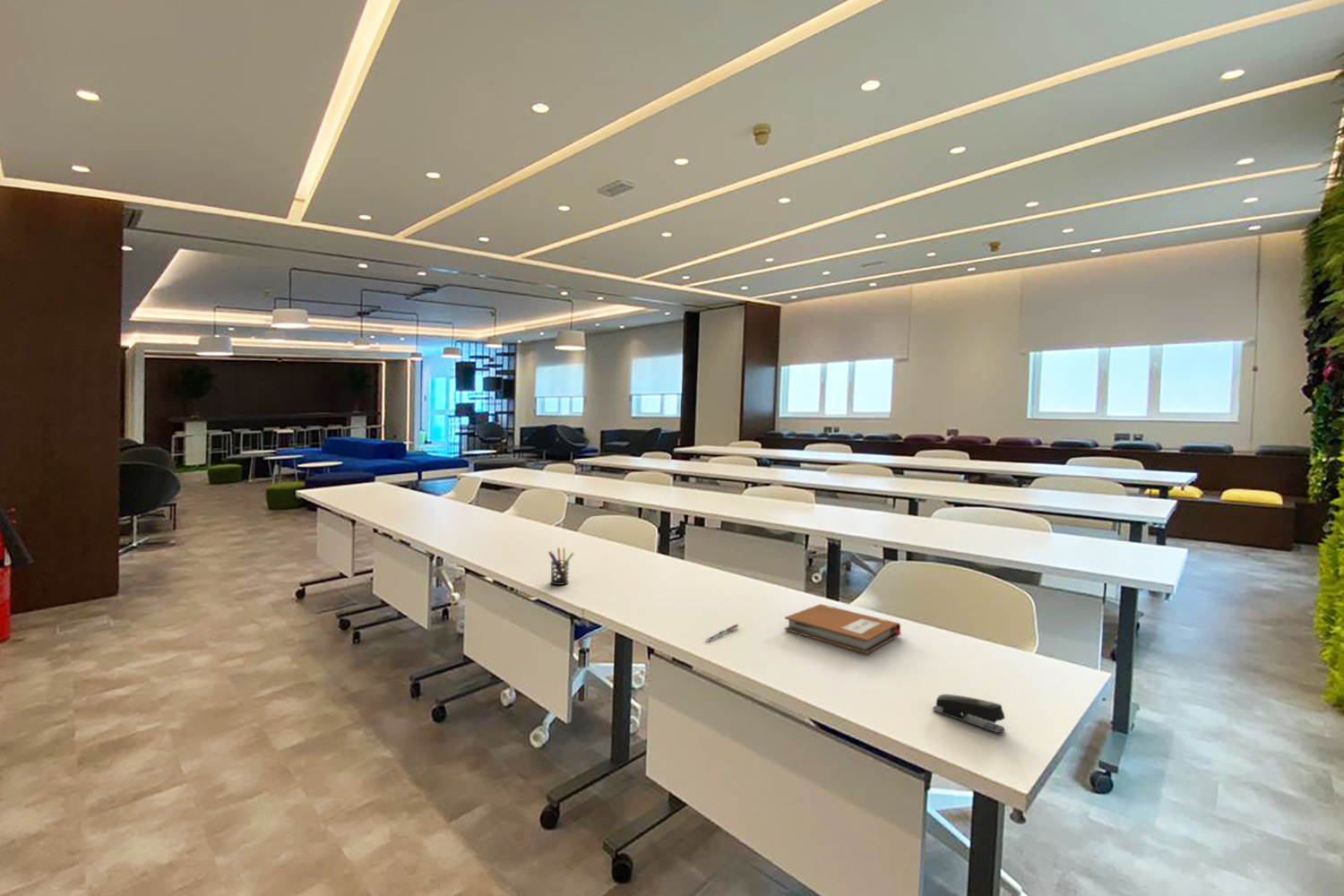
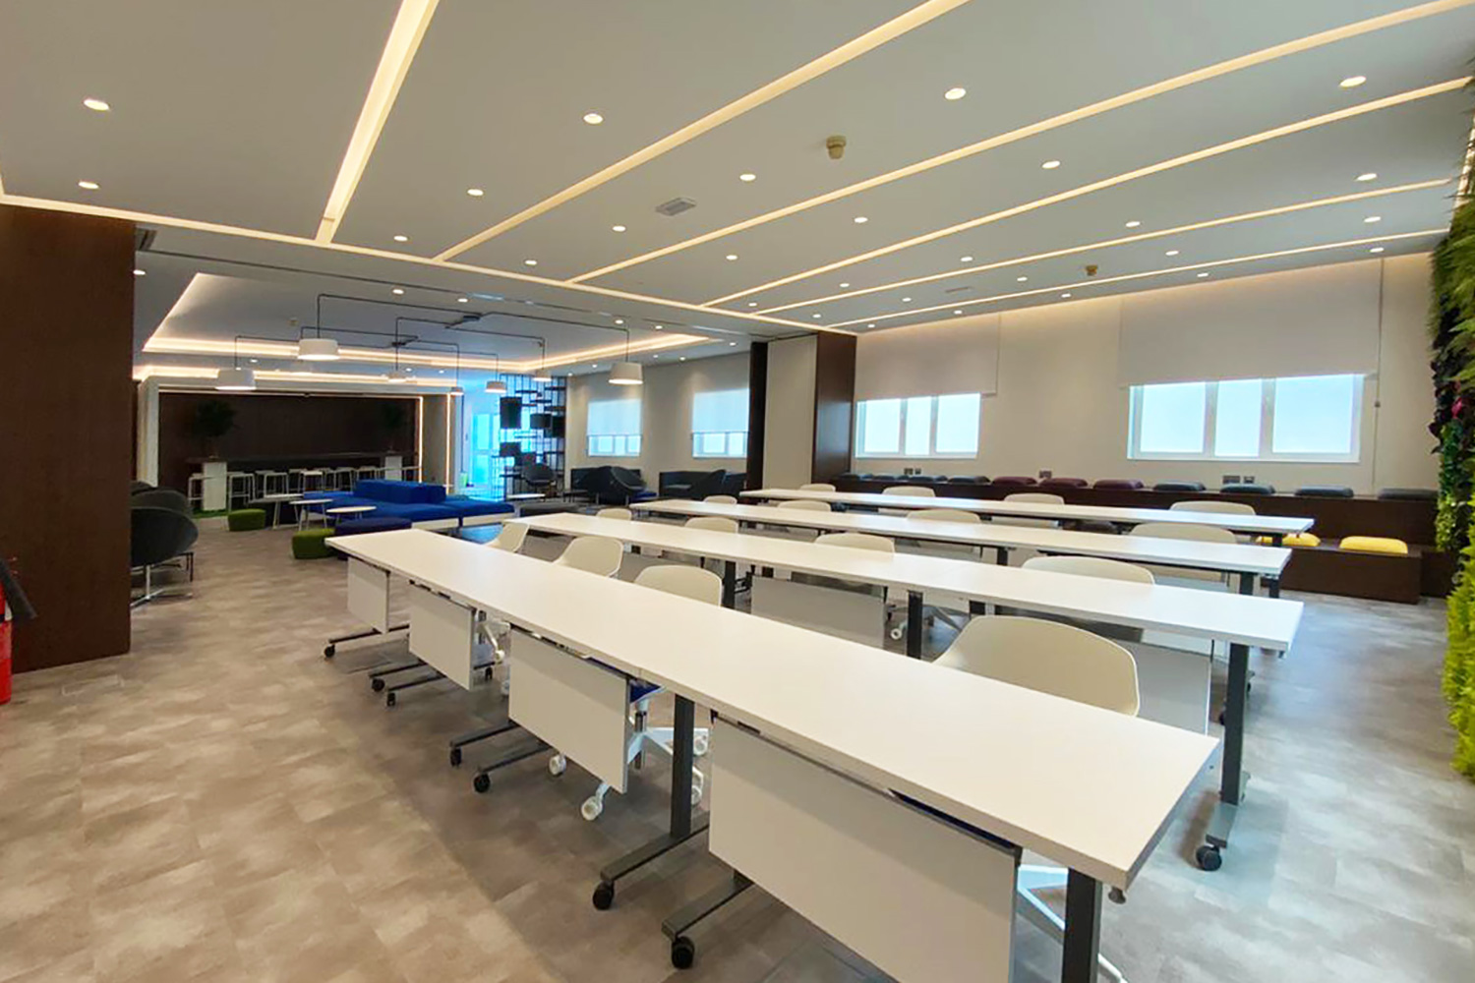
- notebook (844, 626)
- pen (722, 632)
- stapler (968, 707)
- pen holder (561, 564)
